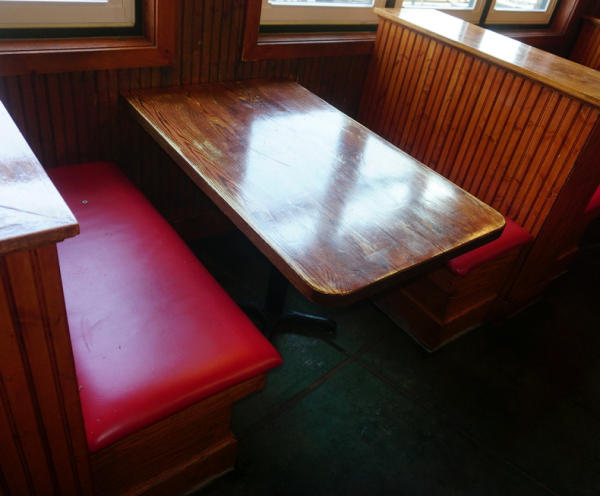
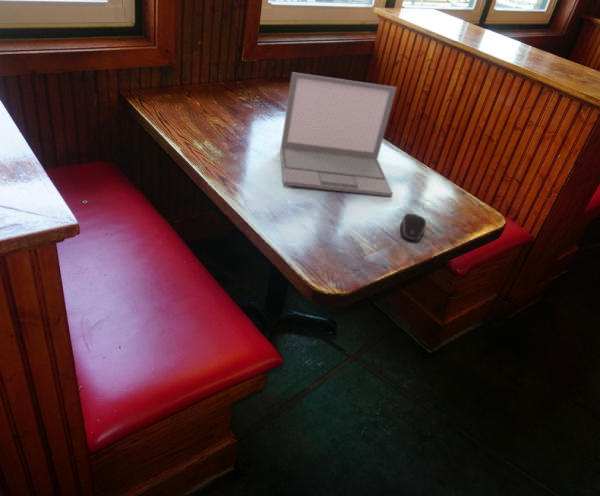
+ laptop (341, 134)
+ computer mouse (413, 224)
